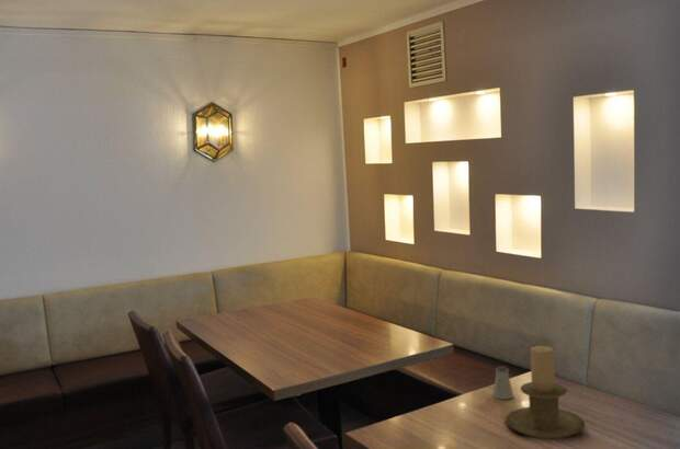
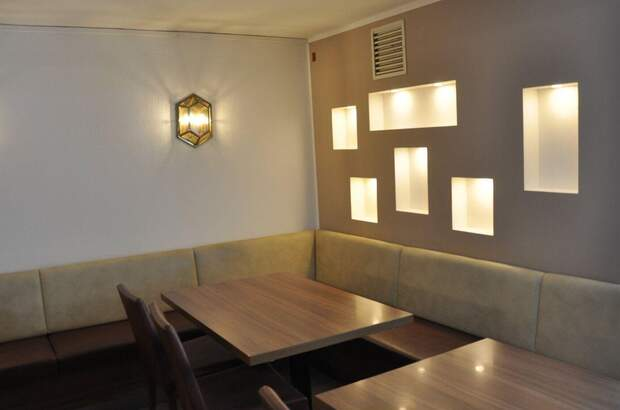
- candle holder (543, 387)
- saltshaker (502, 381)
